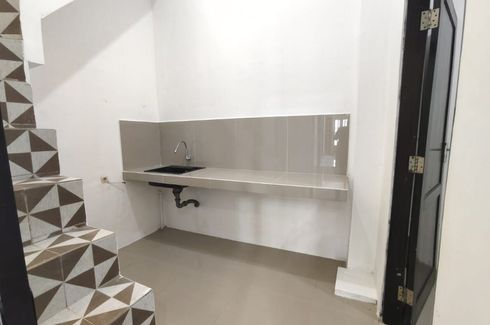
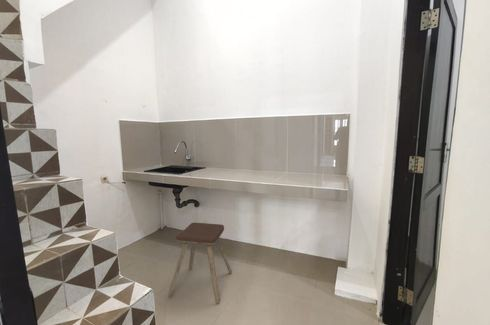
+ music stool (208, 257)
